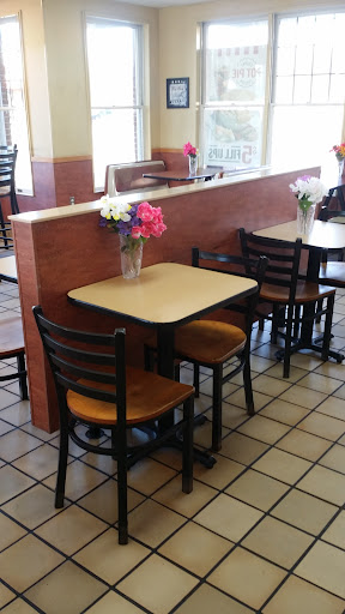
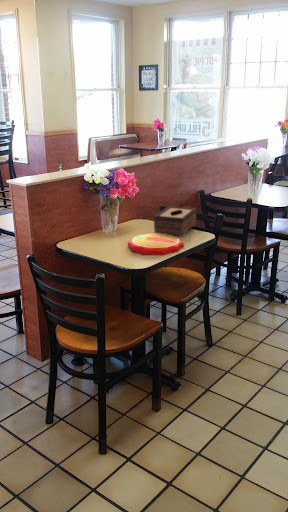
+ plate (155, 242)
+ tissue box (175, 220)
